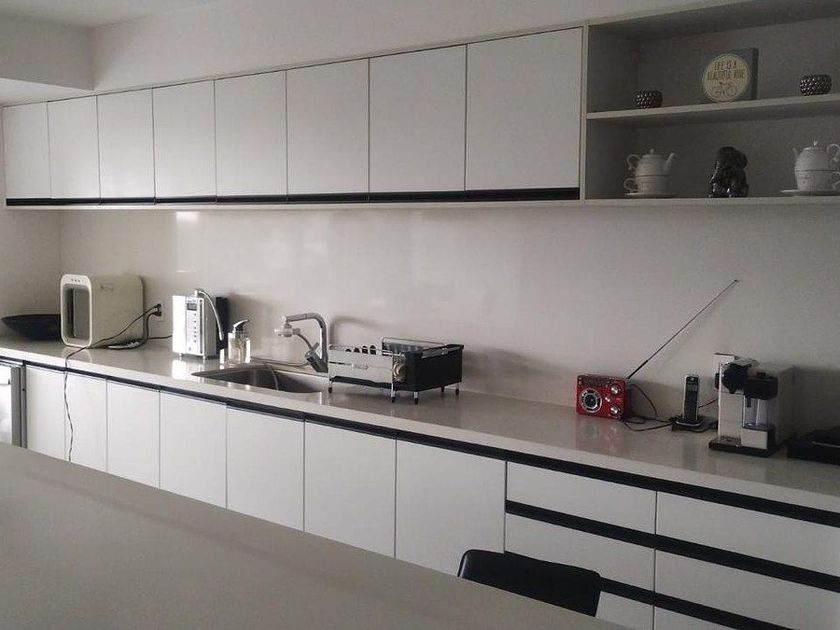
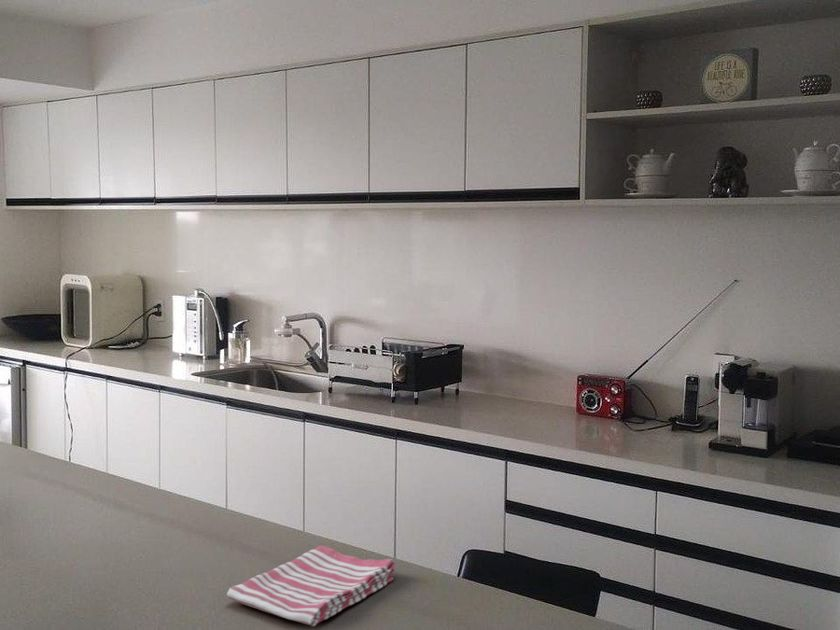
+ dish towel (314, 580)
